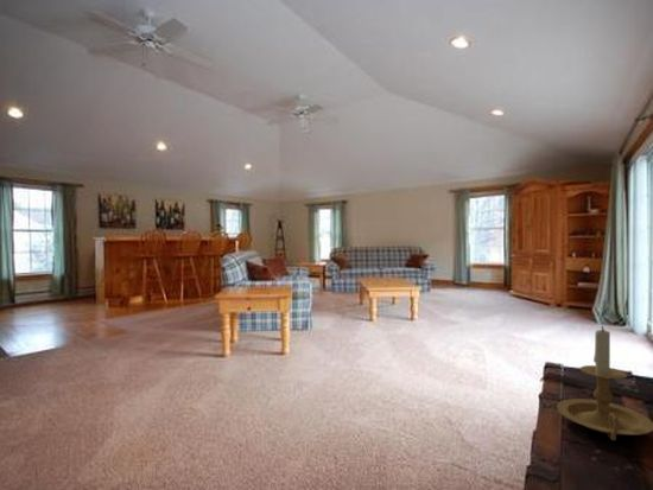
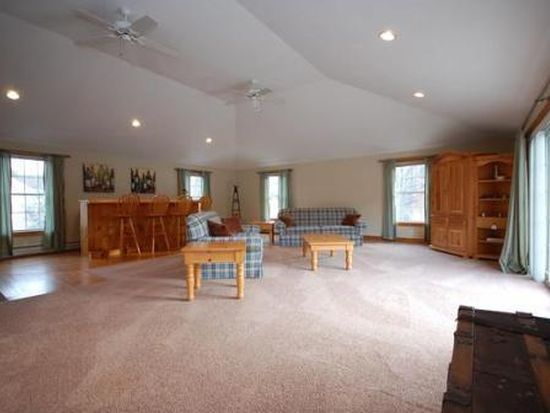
- candle holder (602, 375)
